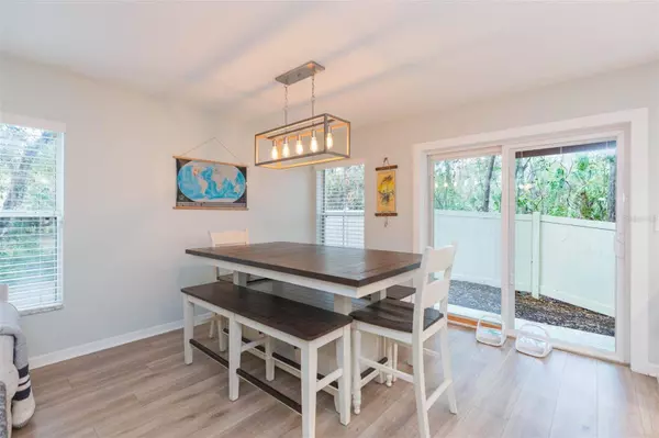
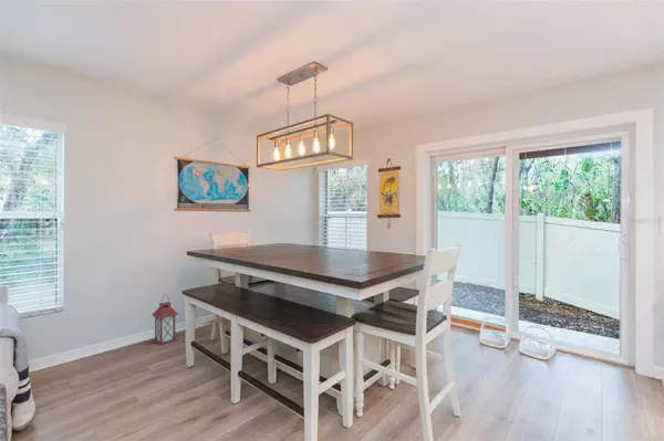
+ lantern (165, 316)
